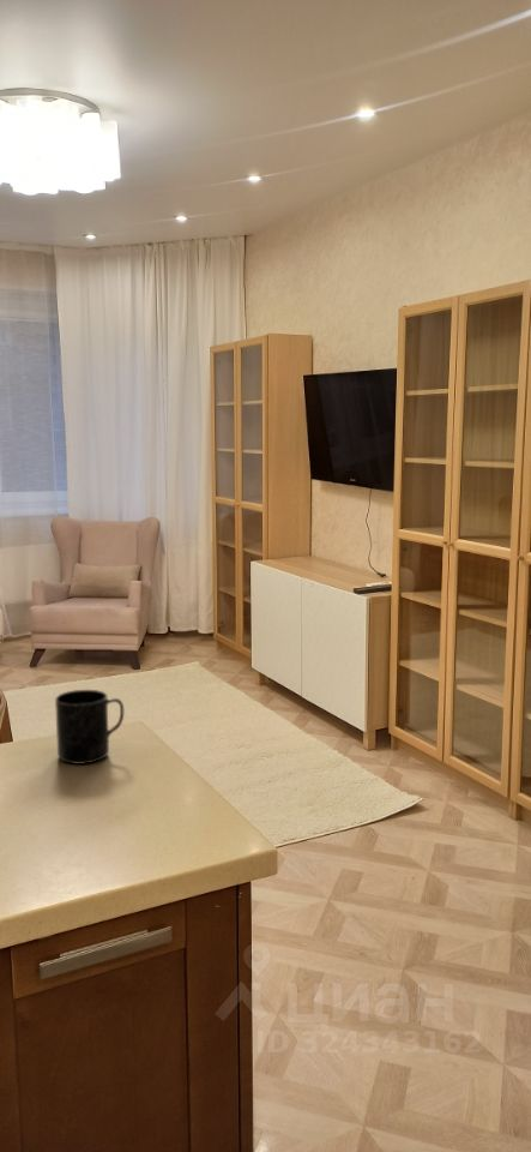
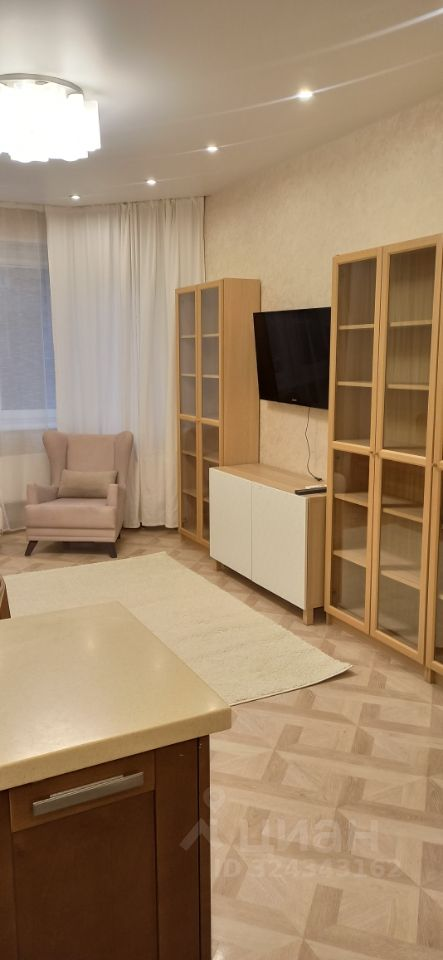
- mug (90, 725)
